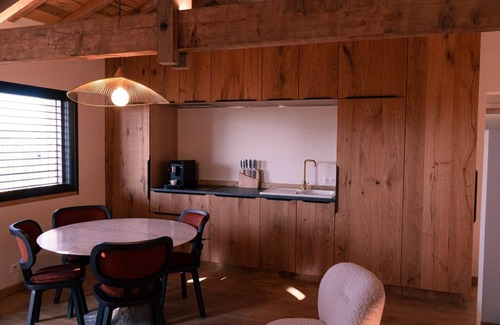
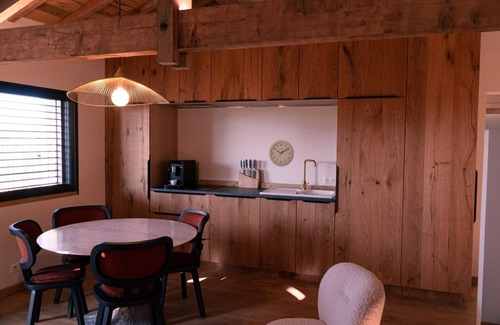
+ wall clock (281, 153)
